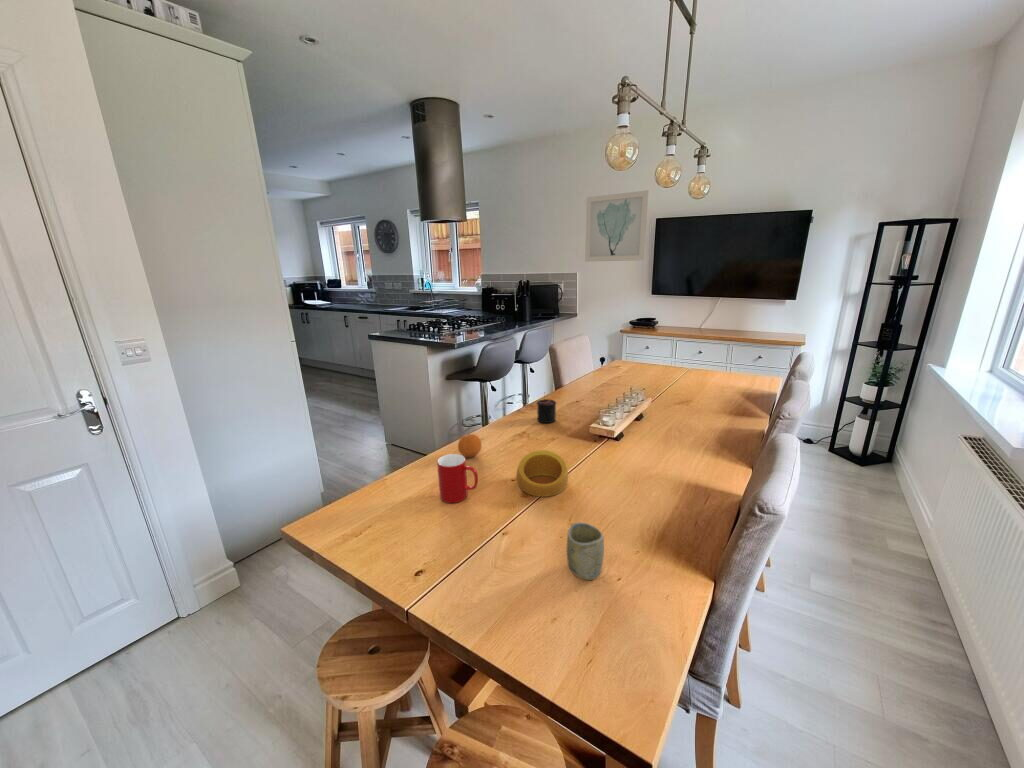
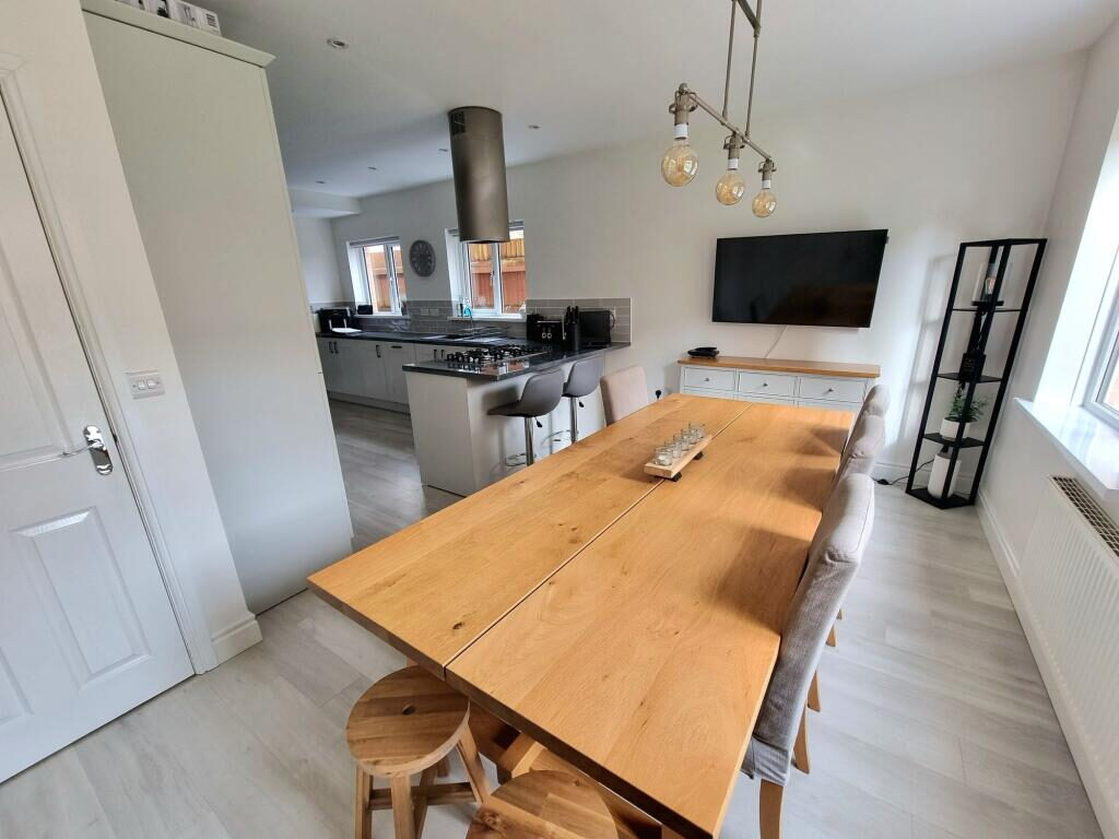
- wall art (614, 228)
- cup (585, 551)
- cup (457, 479)
- fruit (469, 445)
- ring (542, 471)
- candle (546, 407)
